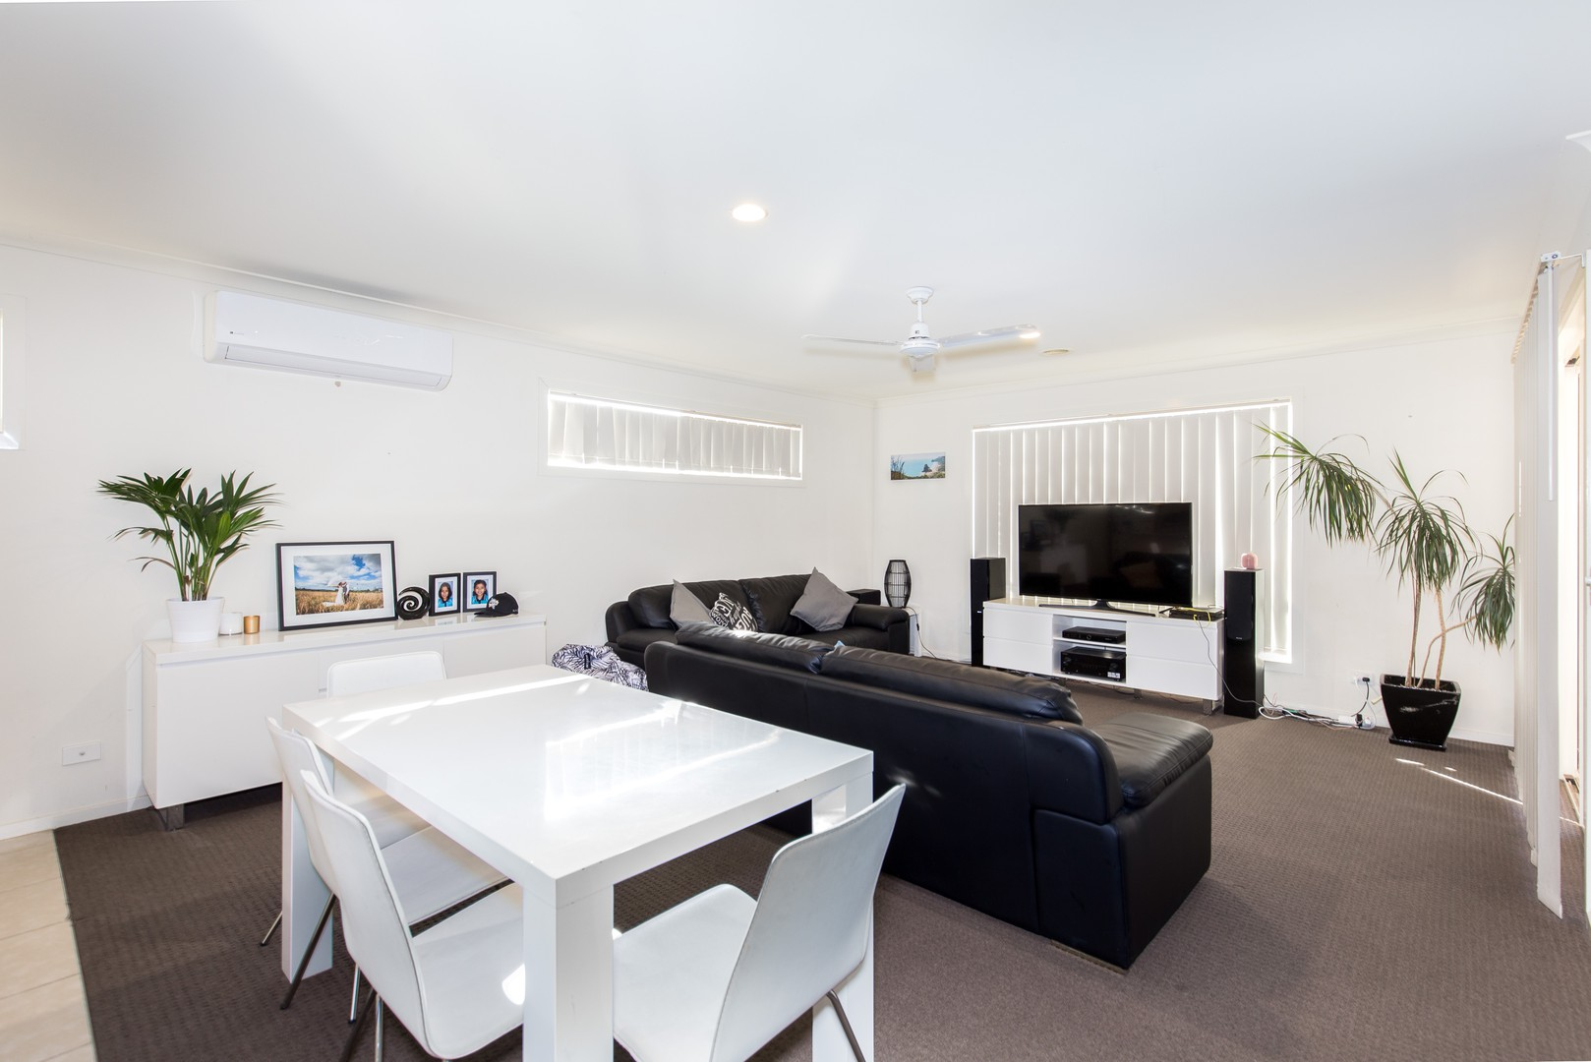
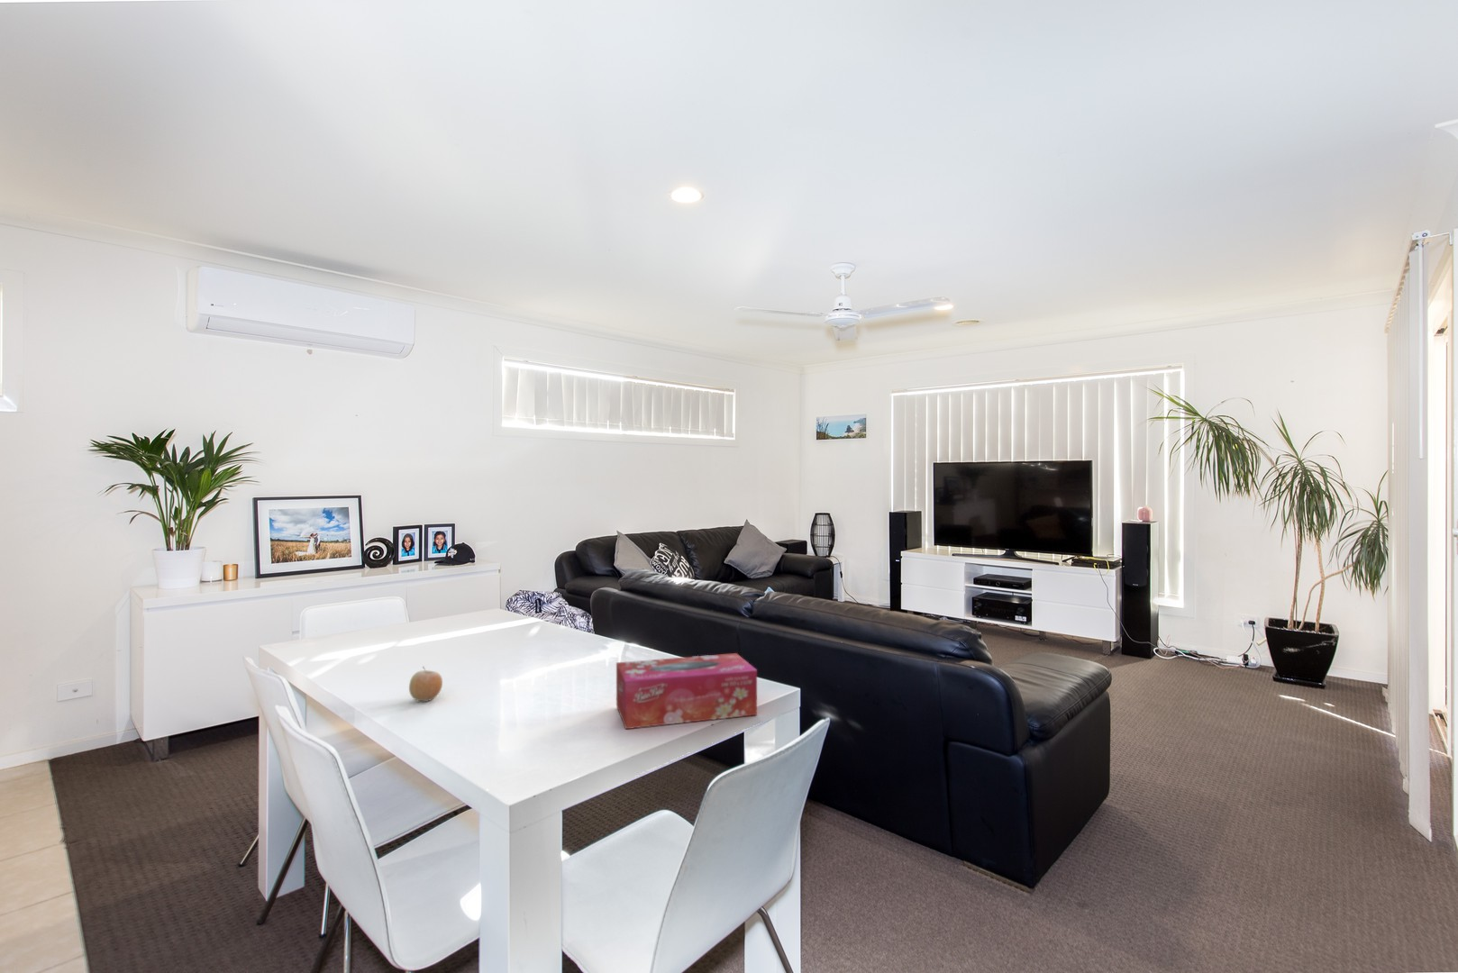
+ fruit (426, 683)
+ tissue box (685, 687)
